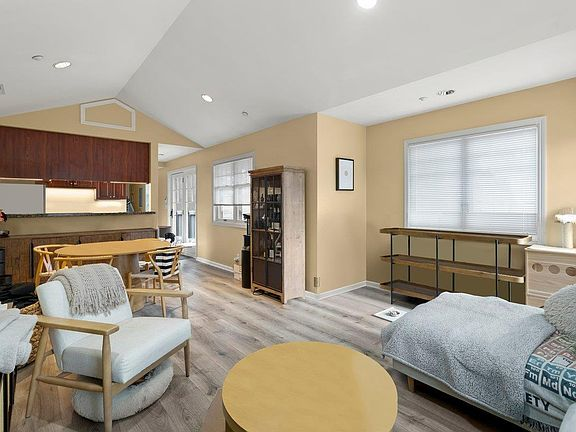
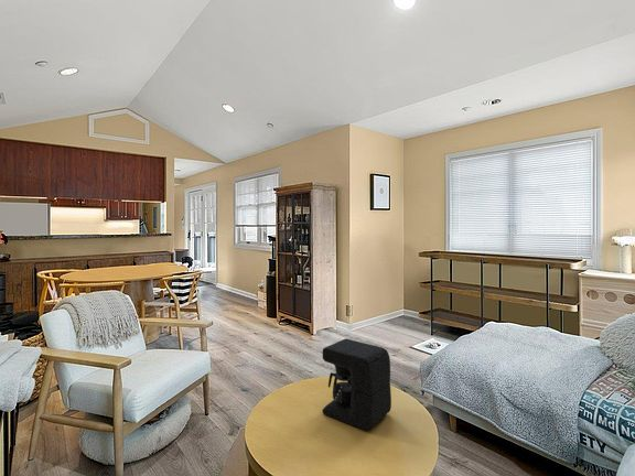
+ coffee maker (354, 379)
